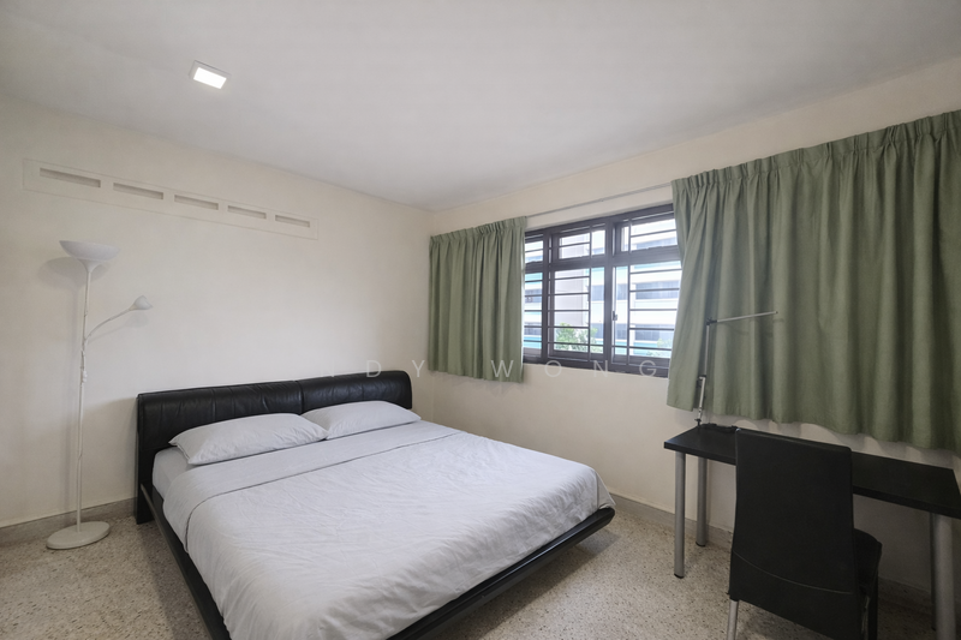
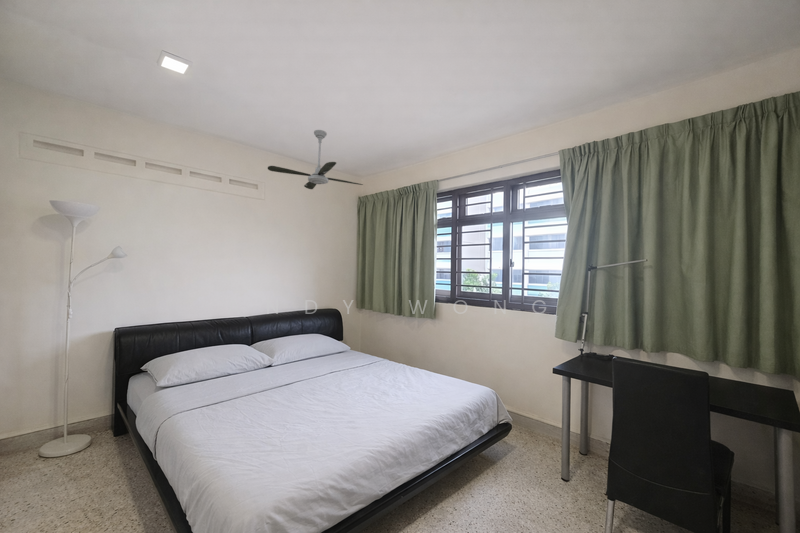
+ ceiling fan (318, 156)
